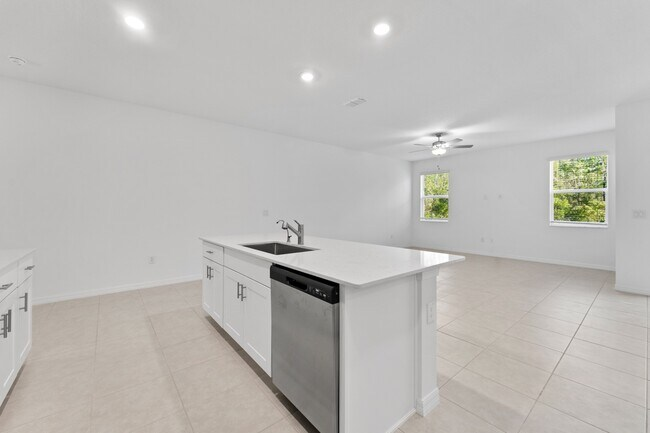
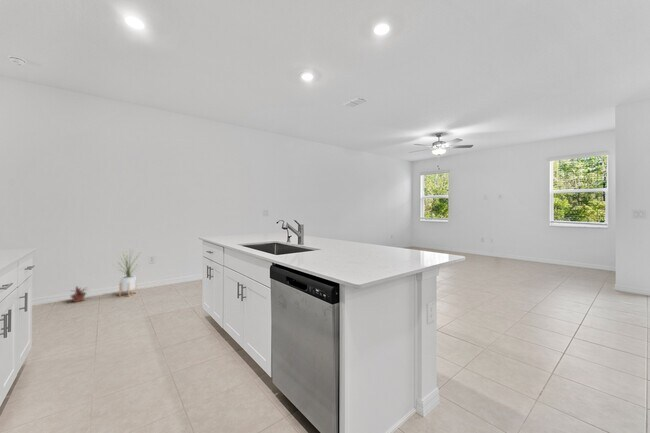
+ house plant (128, 271)
+ potted plant (78, 292)
